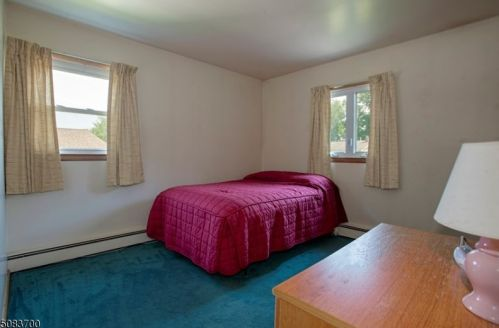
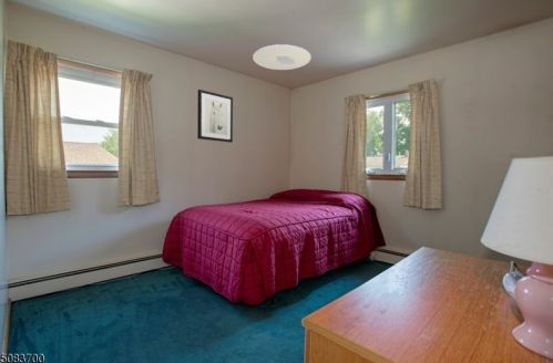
+ wall art (215, 116)
+ ceiling light (281, 55)
